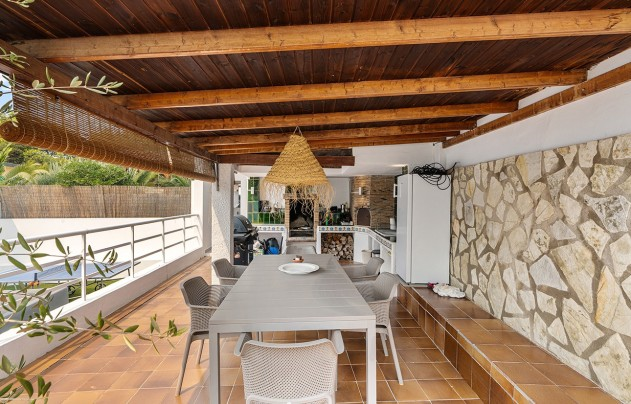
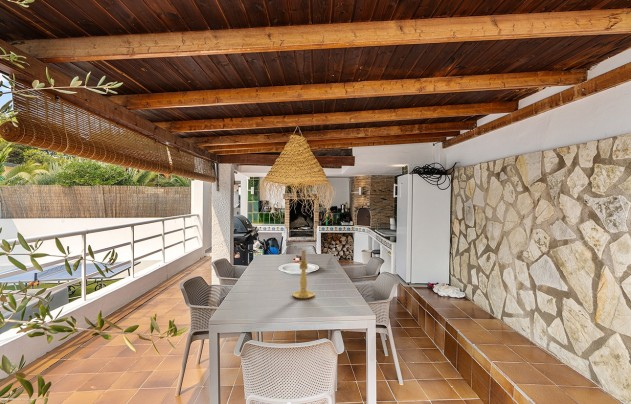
+ candle holder (303, 272)
